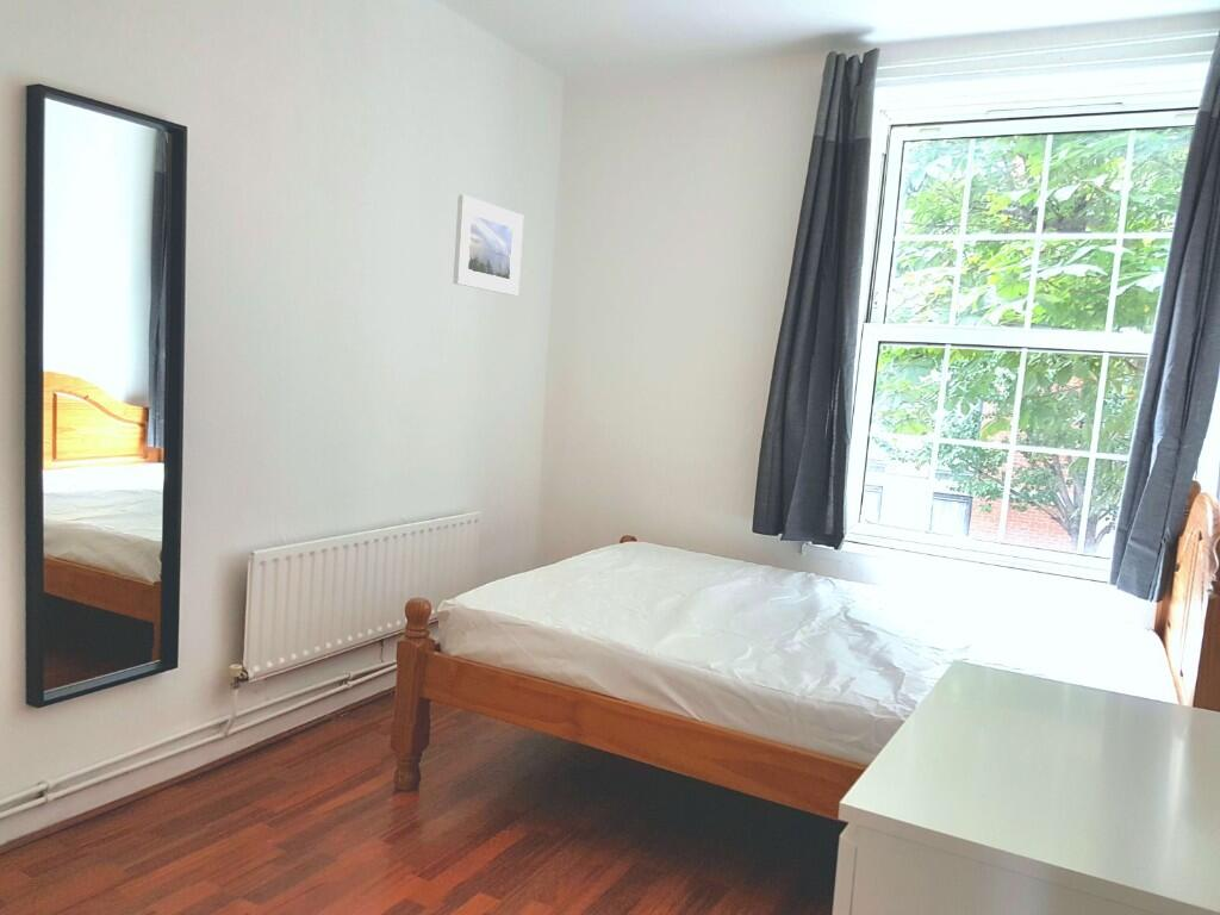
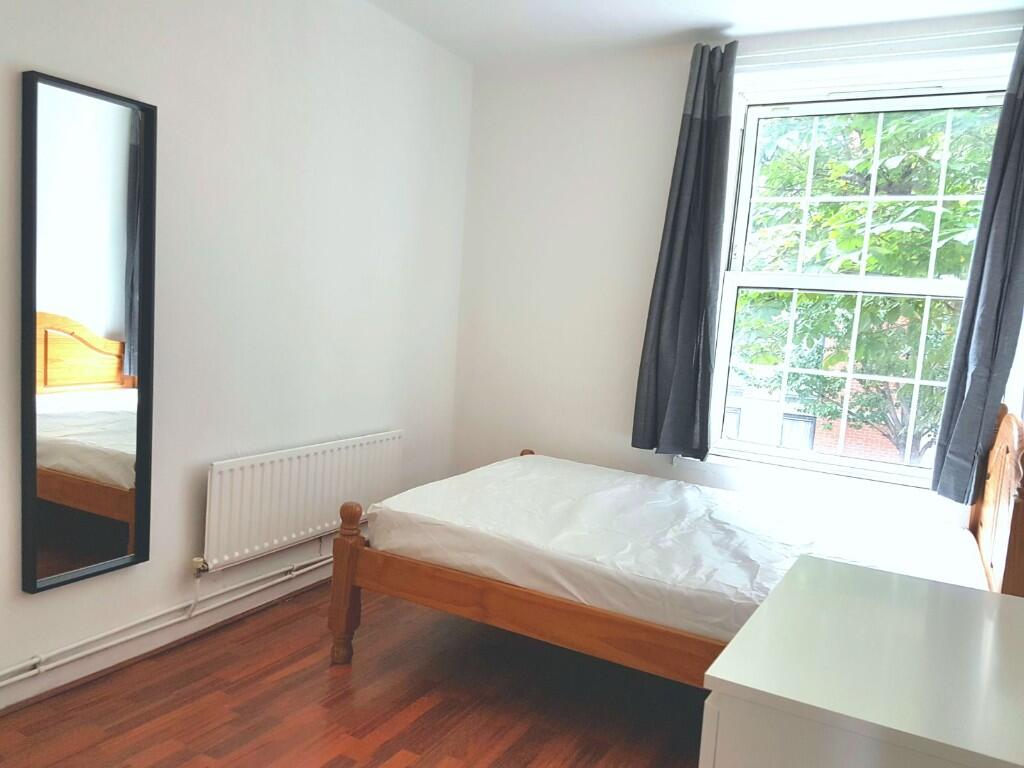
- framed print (490, 248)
